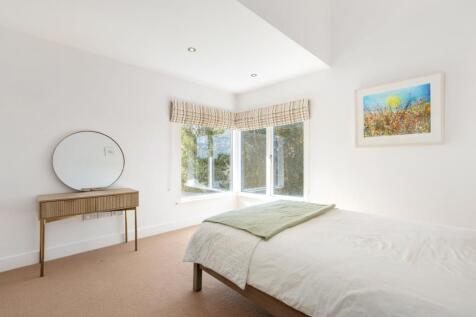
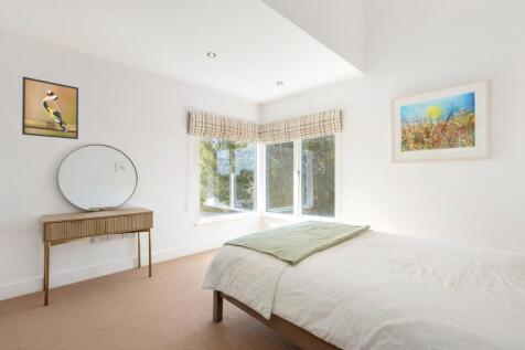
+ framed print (52, 109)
